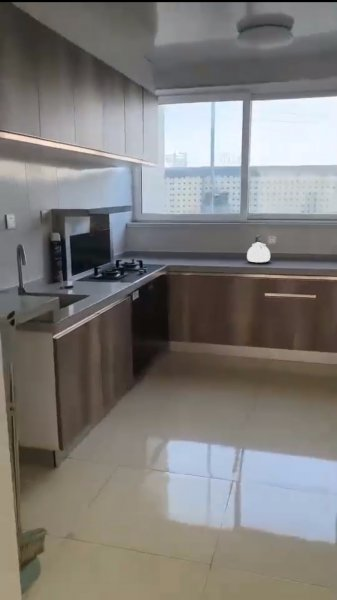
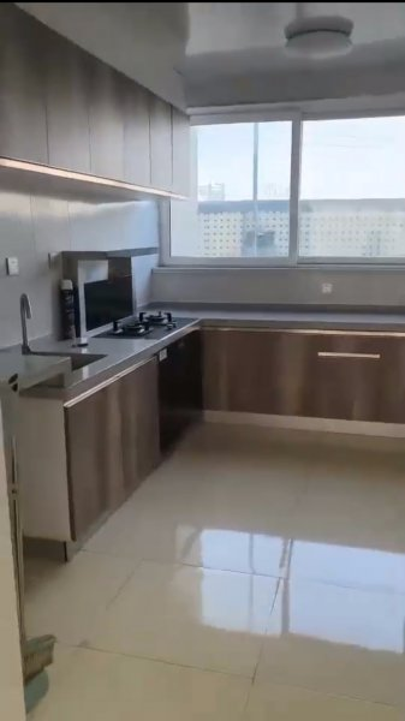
- kettle (258, 248)
